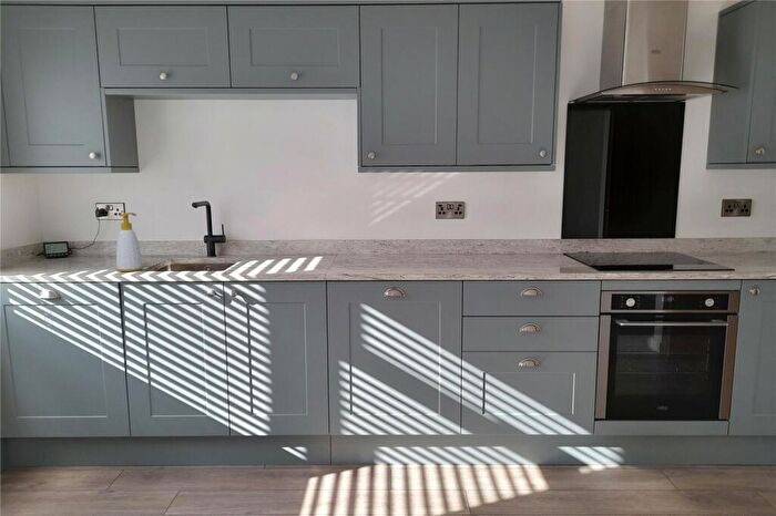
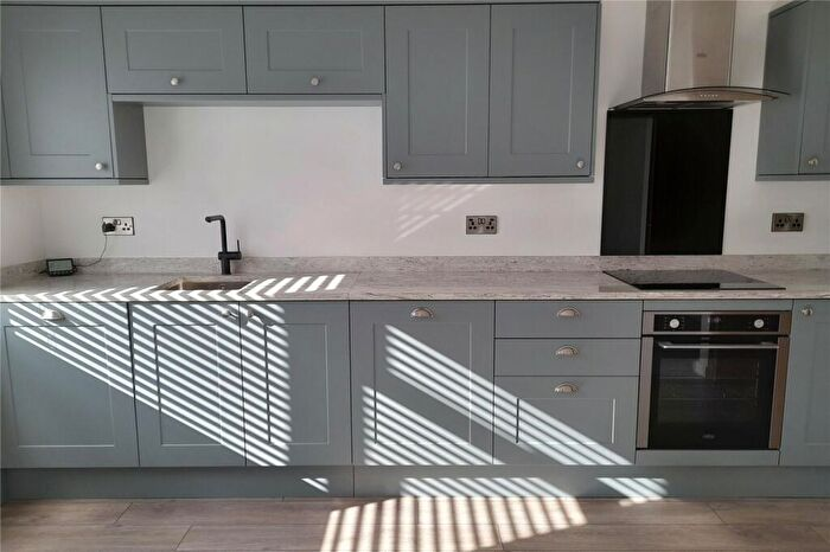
- soap bottle (127, 241)
